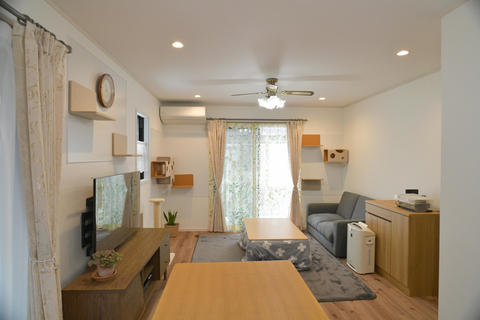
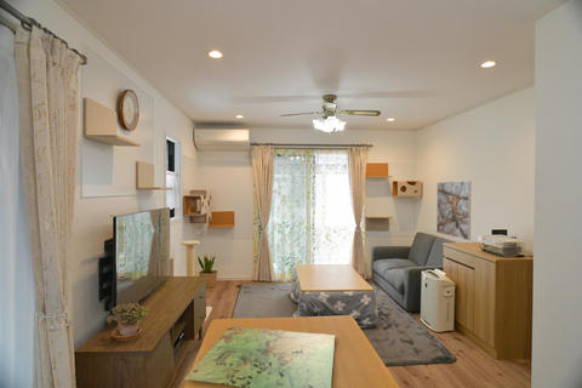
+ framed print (452, 209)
+ board game (269, 354)
